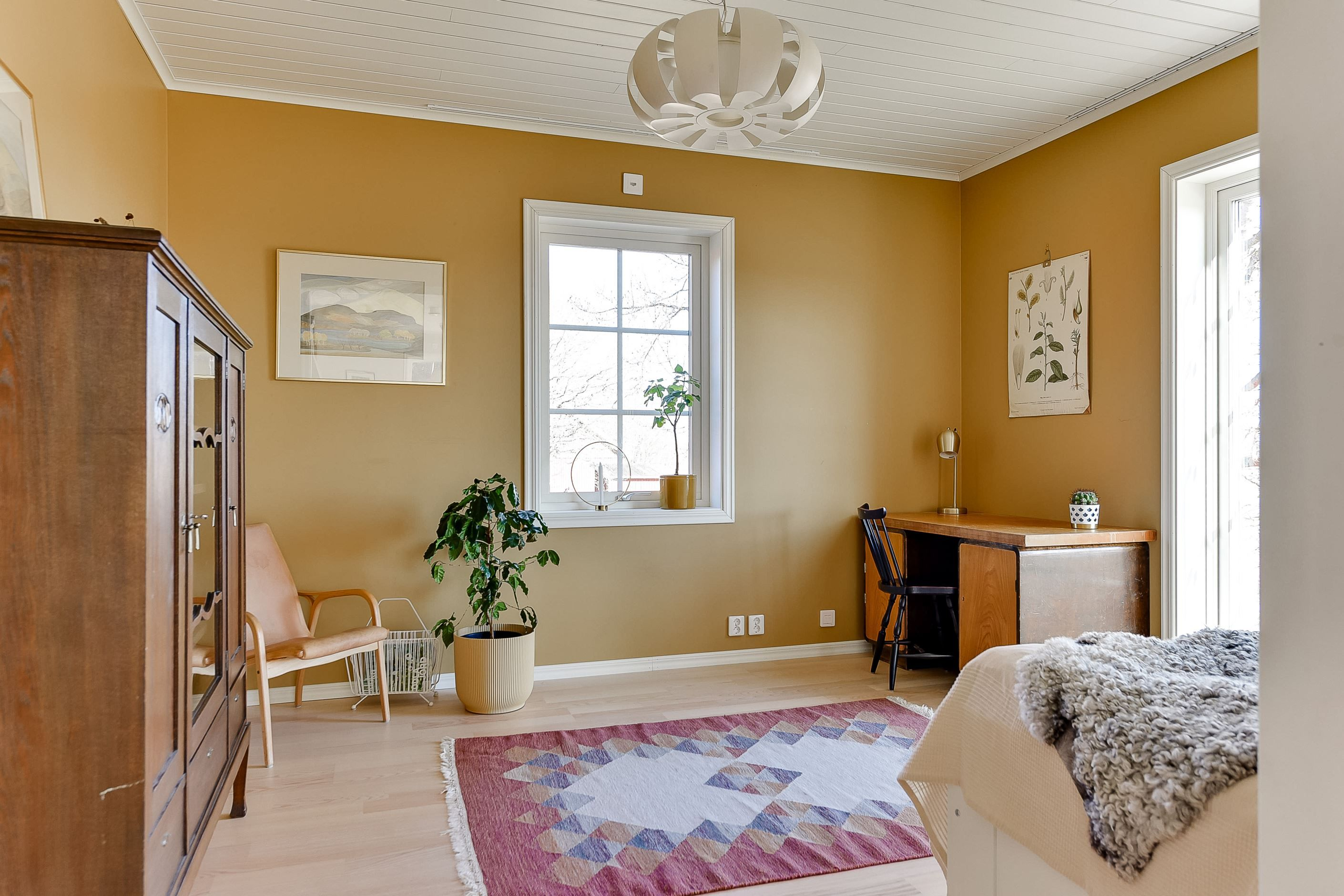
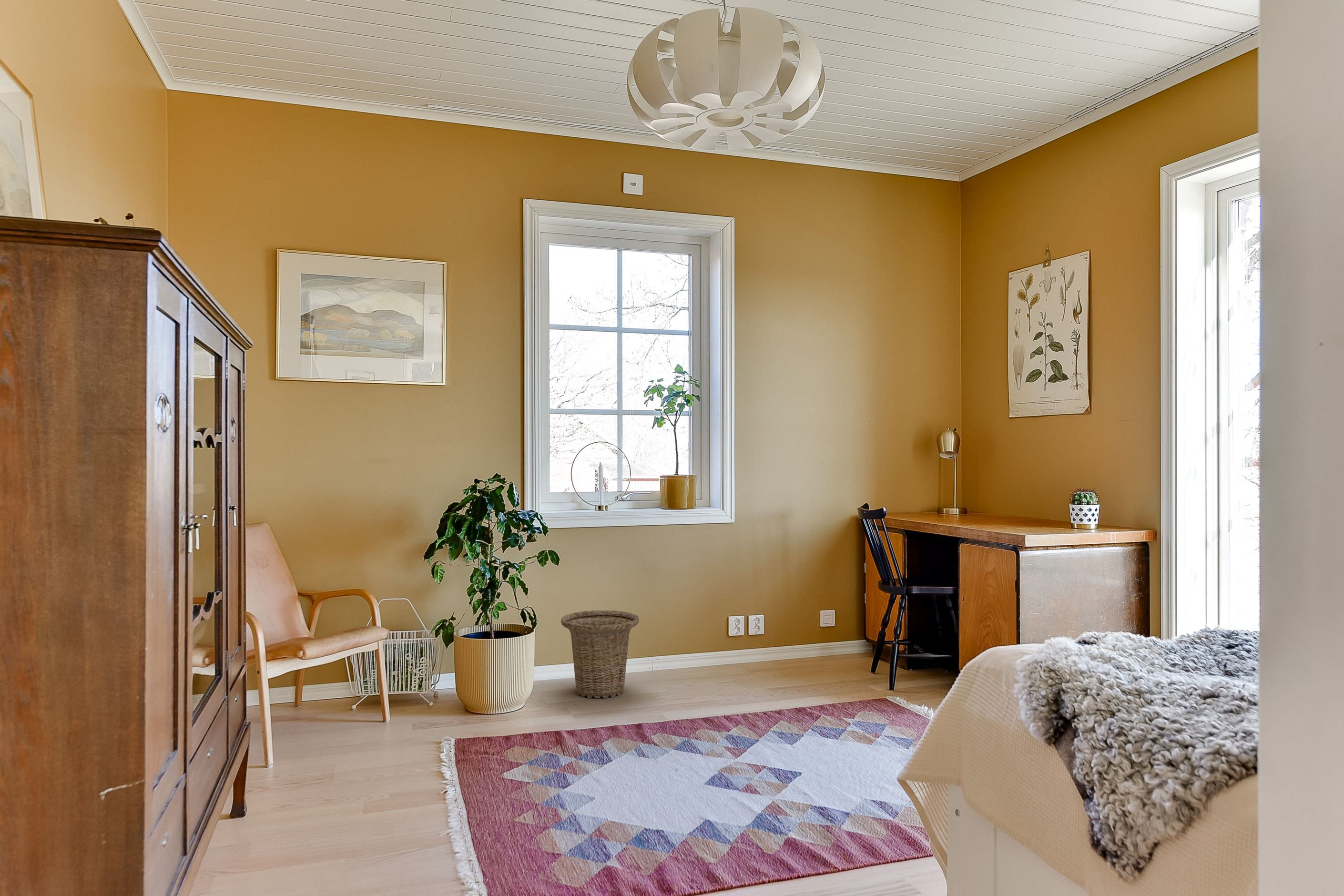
+ basket (600, 654)
